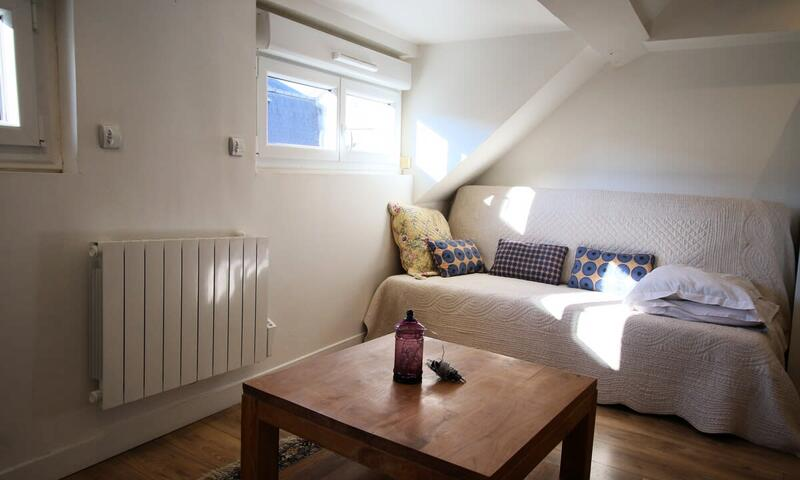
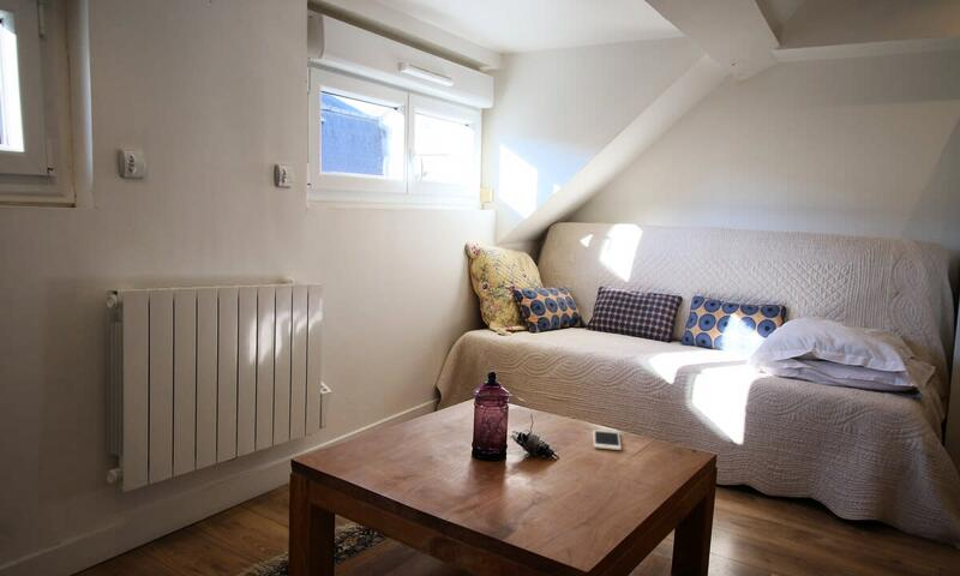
+ cell phone (606, 439)
